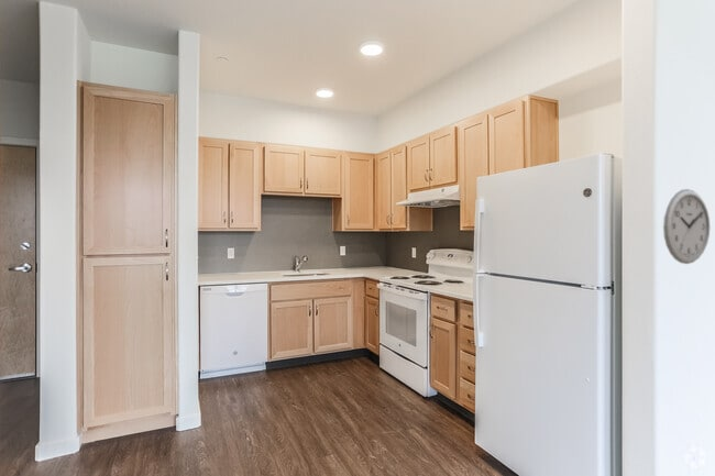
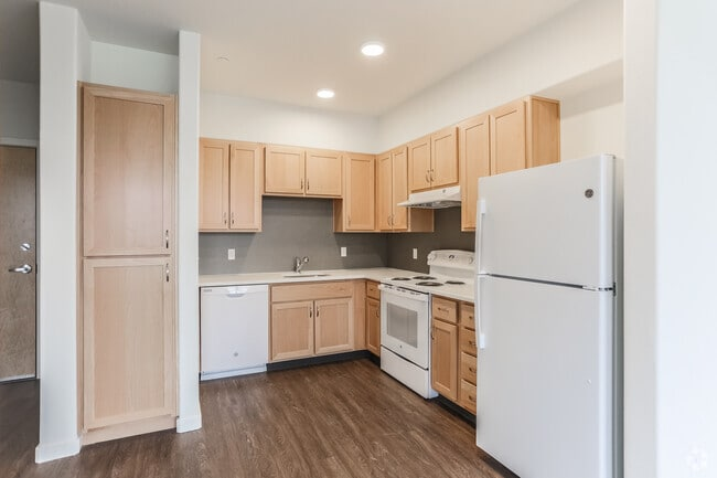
- wall clock (689, 225)
